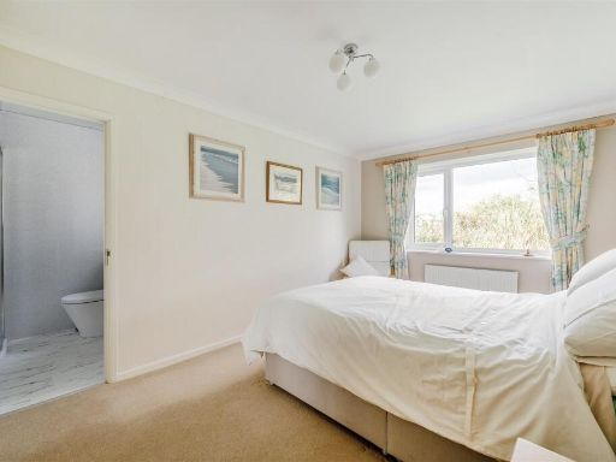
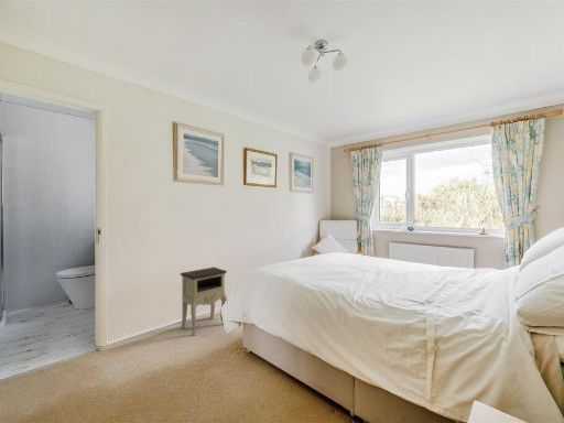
+ nightstand (204, 299)
